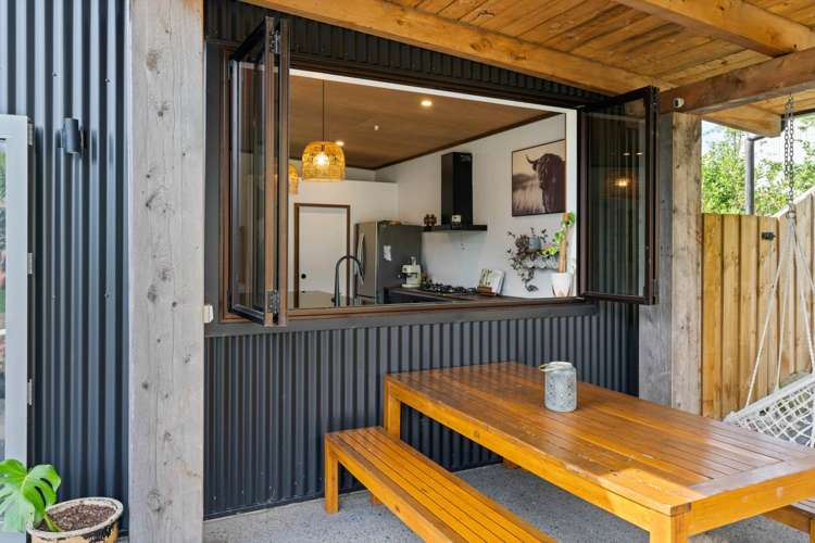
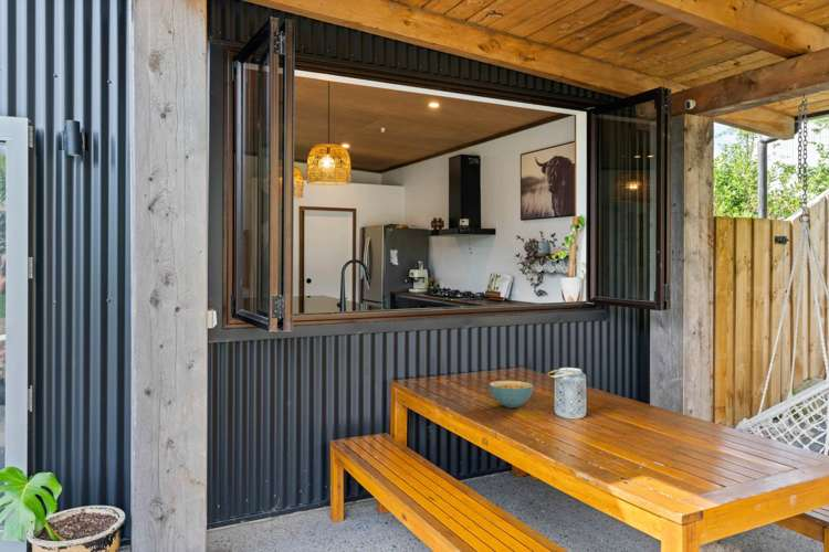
+ cereal bowl (511, 395)
